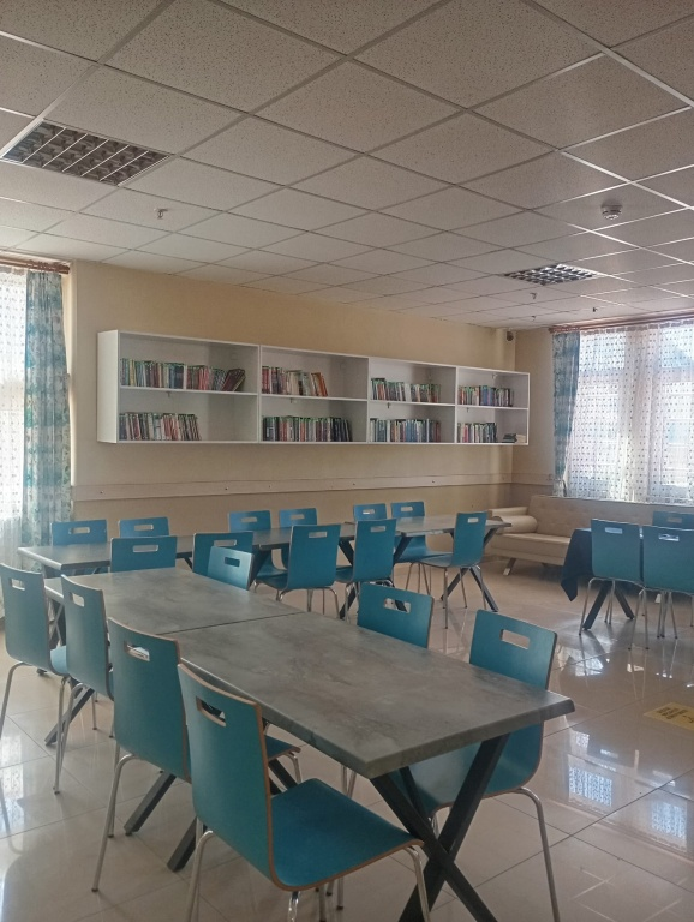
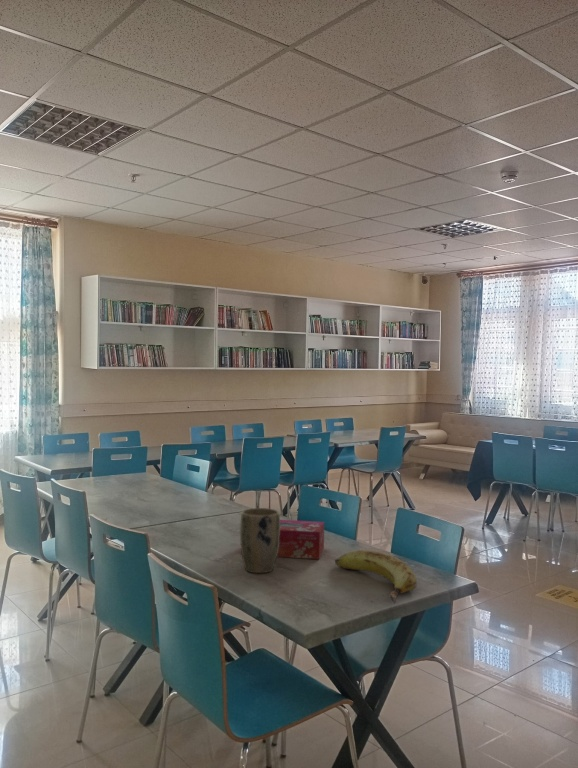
+ tissue box (283, 537)
+ banana (373, 569)
+ plant pot (259, 540)
